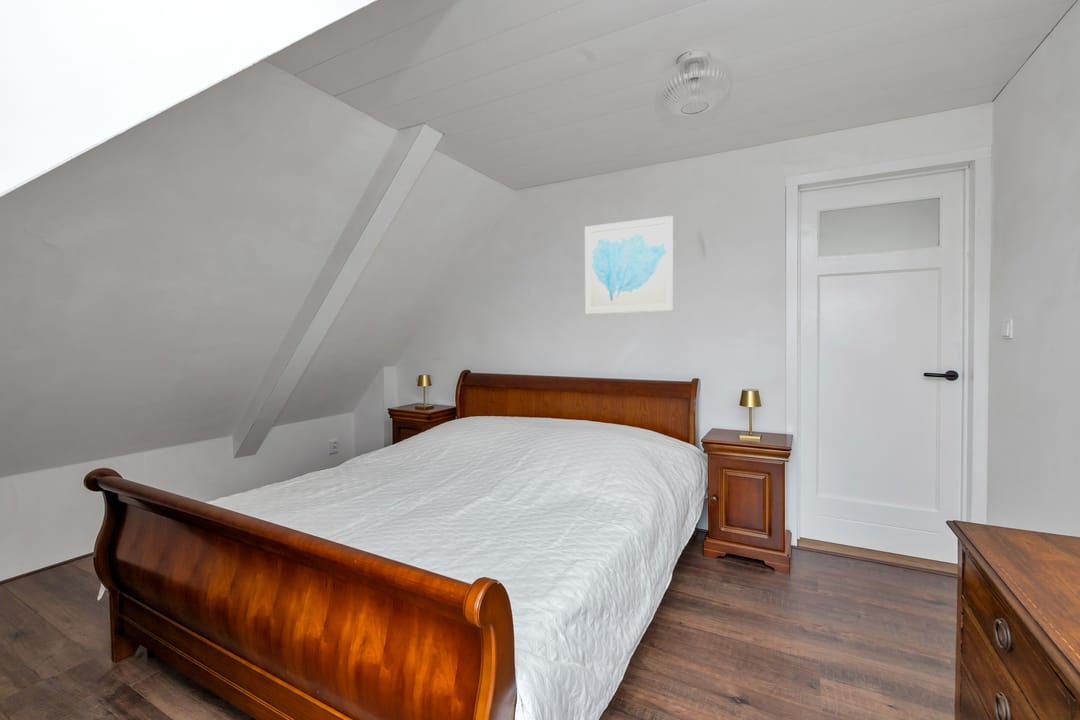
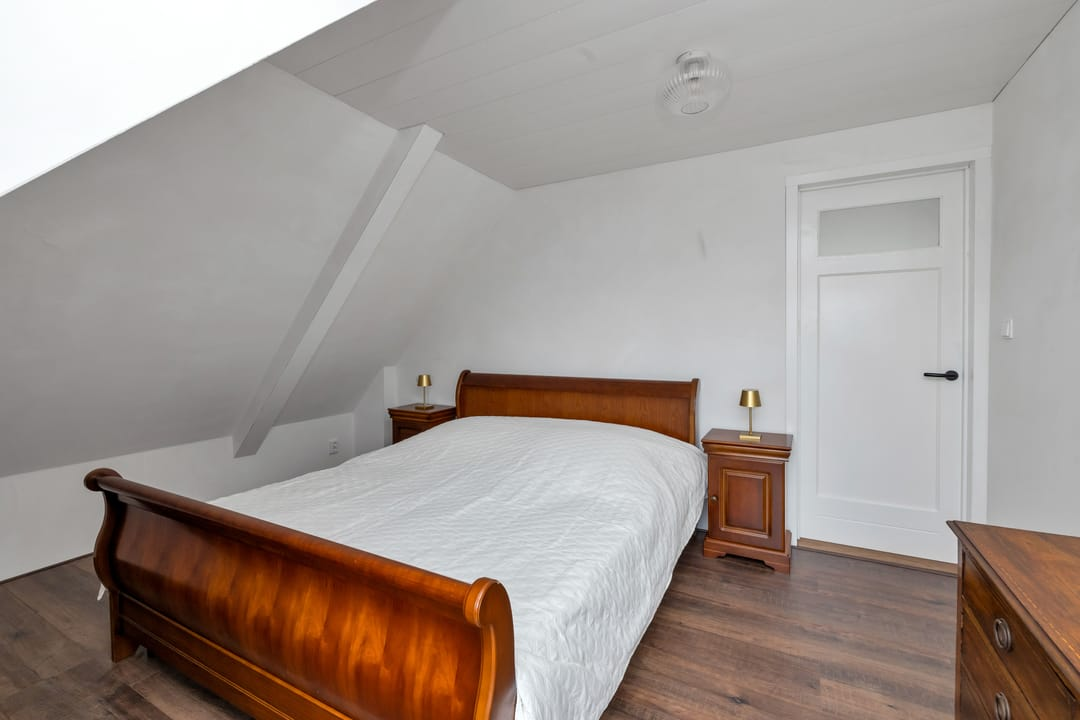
- wall art (627, 267)
